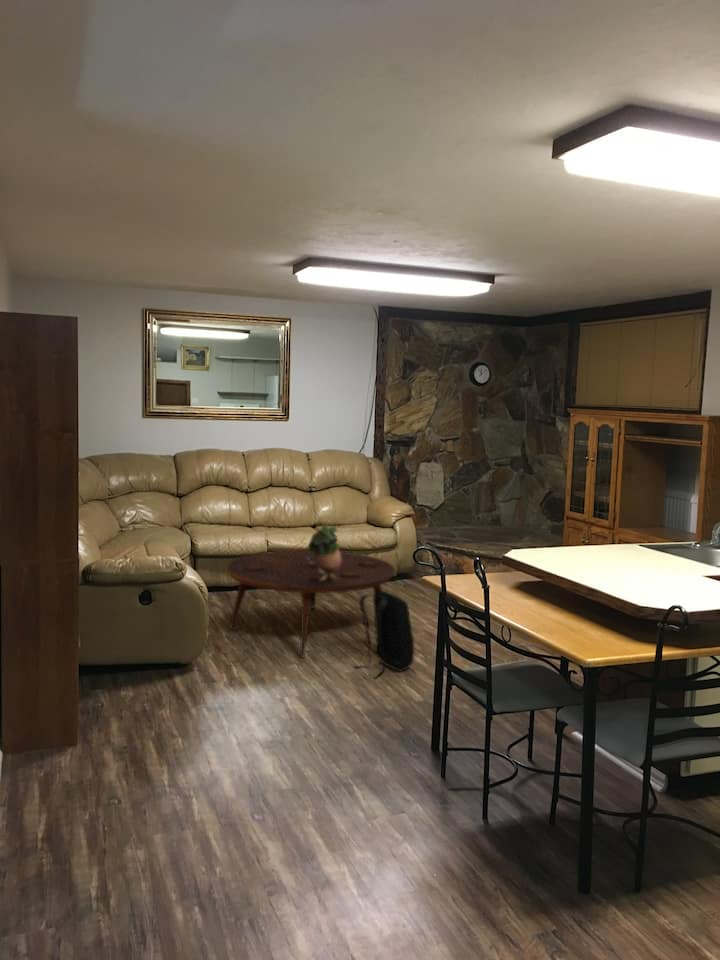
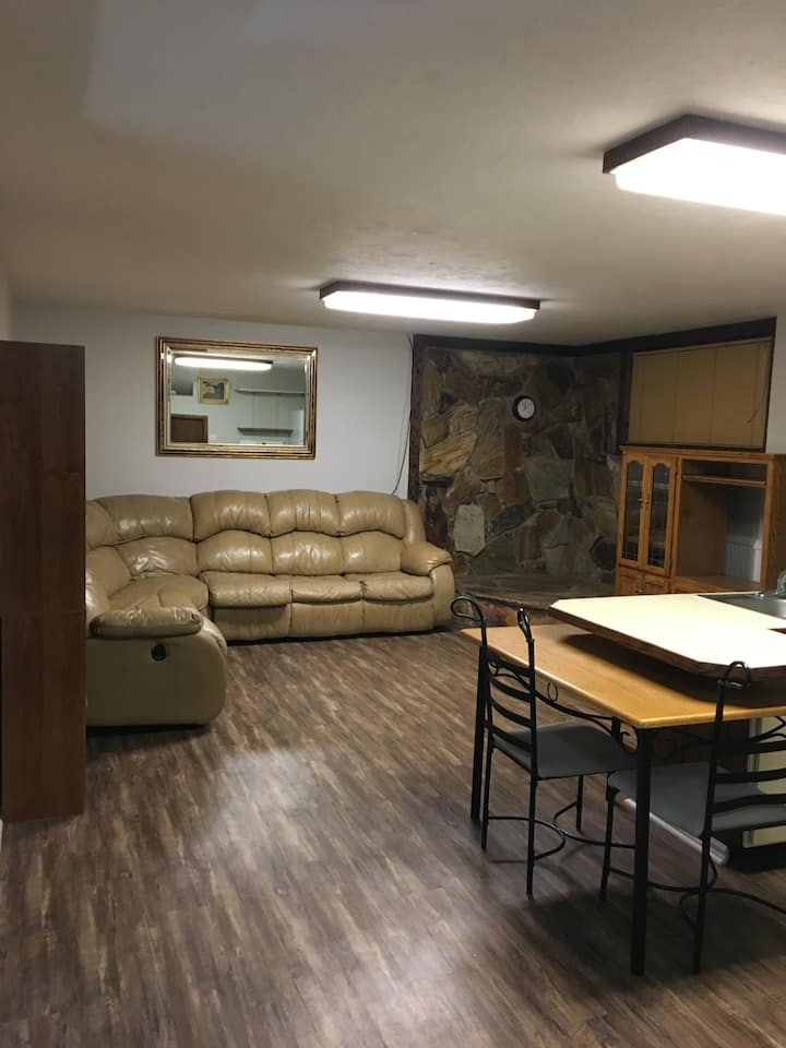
- backpack (386, 630)
- coffee table (310, 596)
- potted plant (324, 551)
